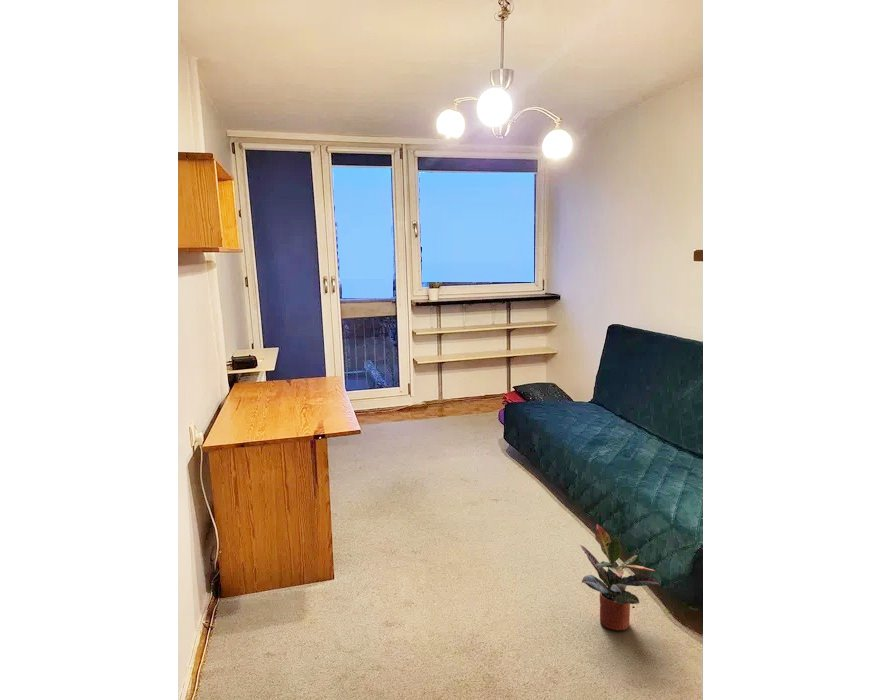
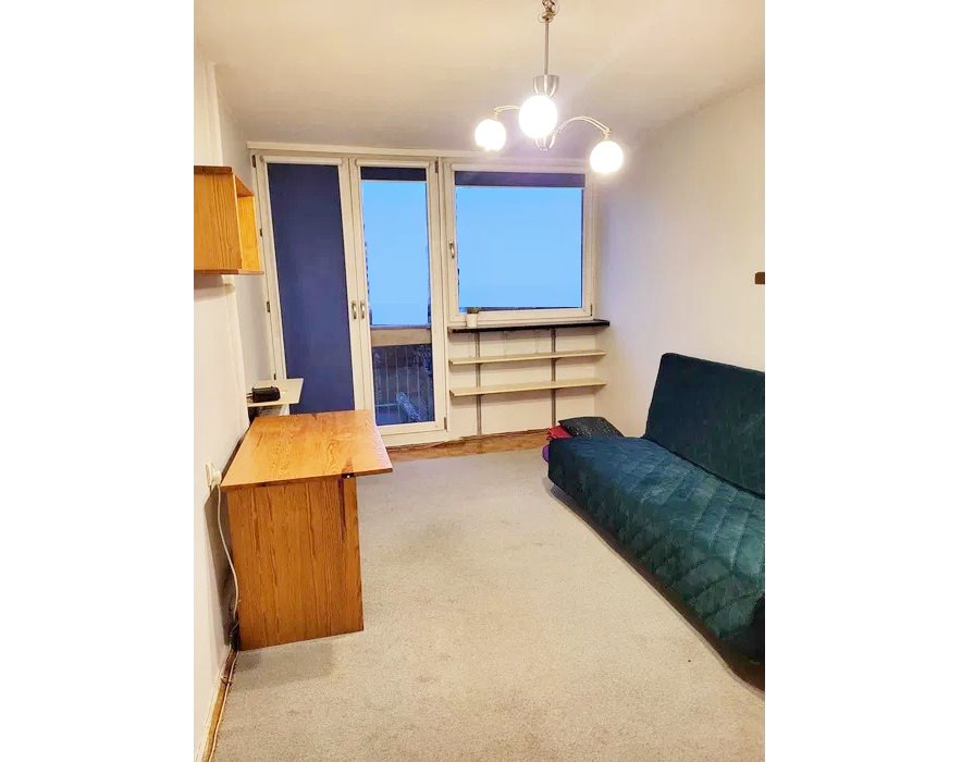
- potted plant (615, 583)
